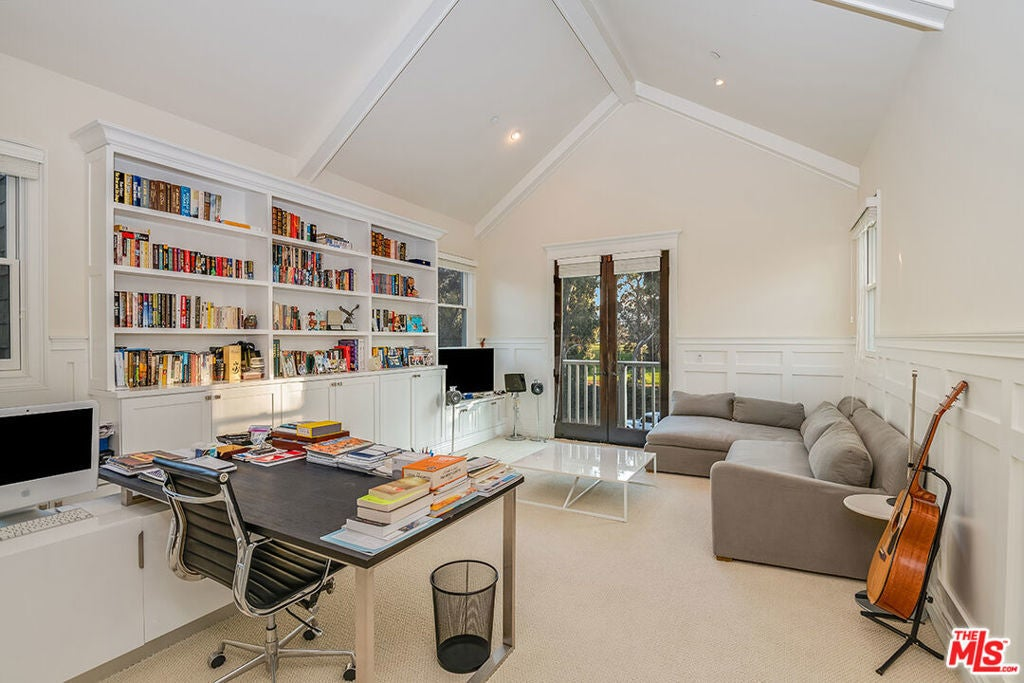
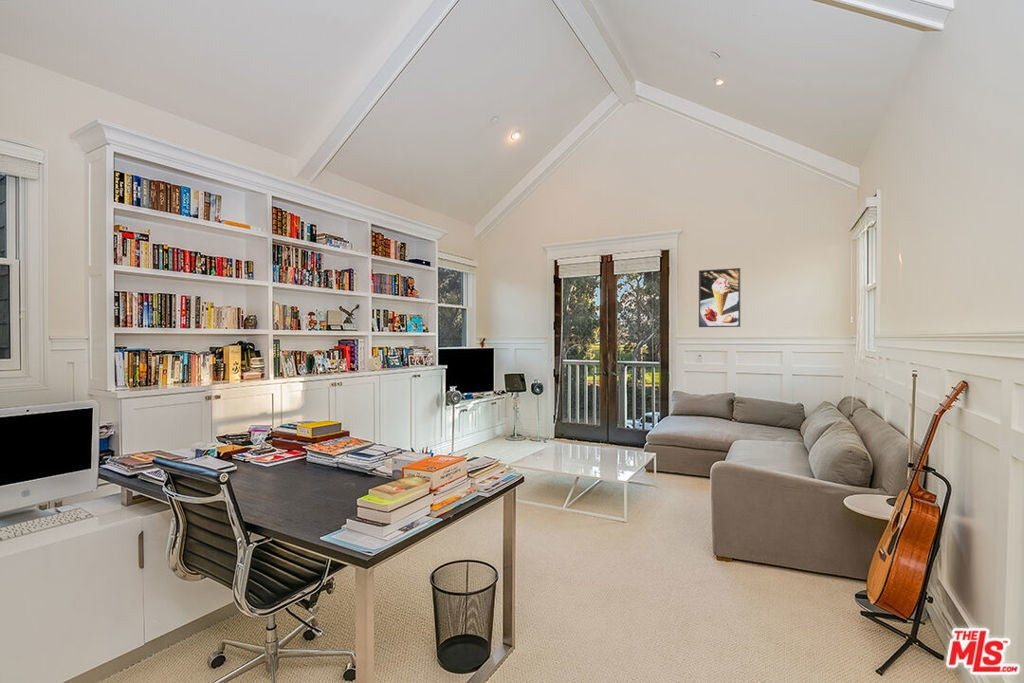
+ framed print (719, 298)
